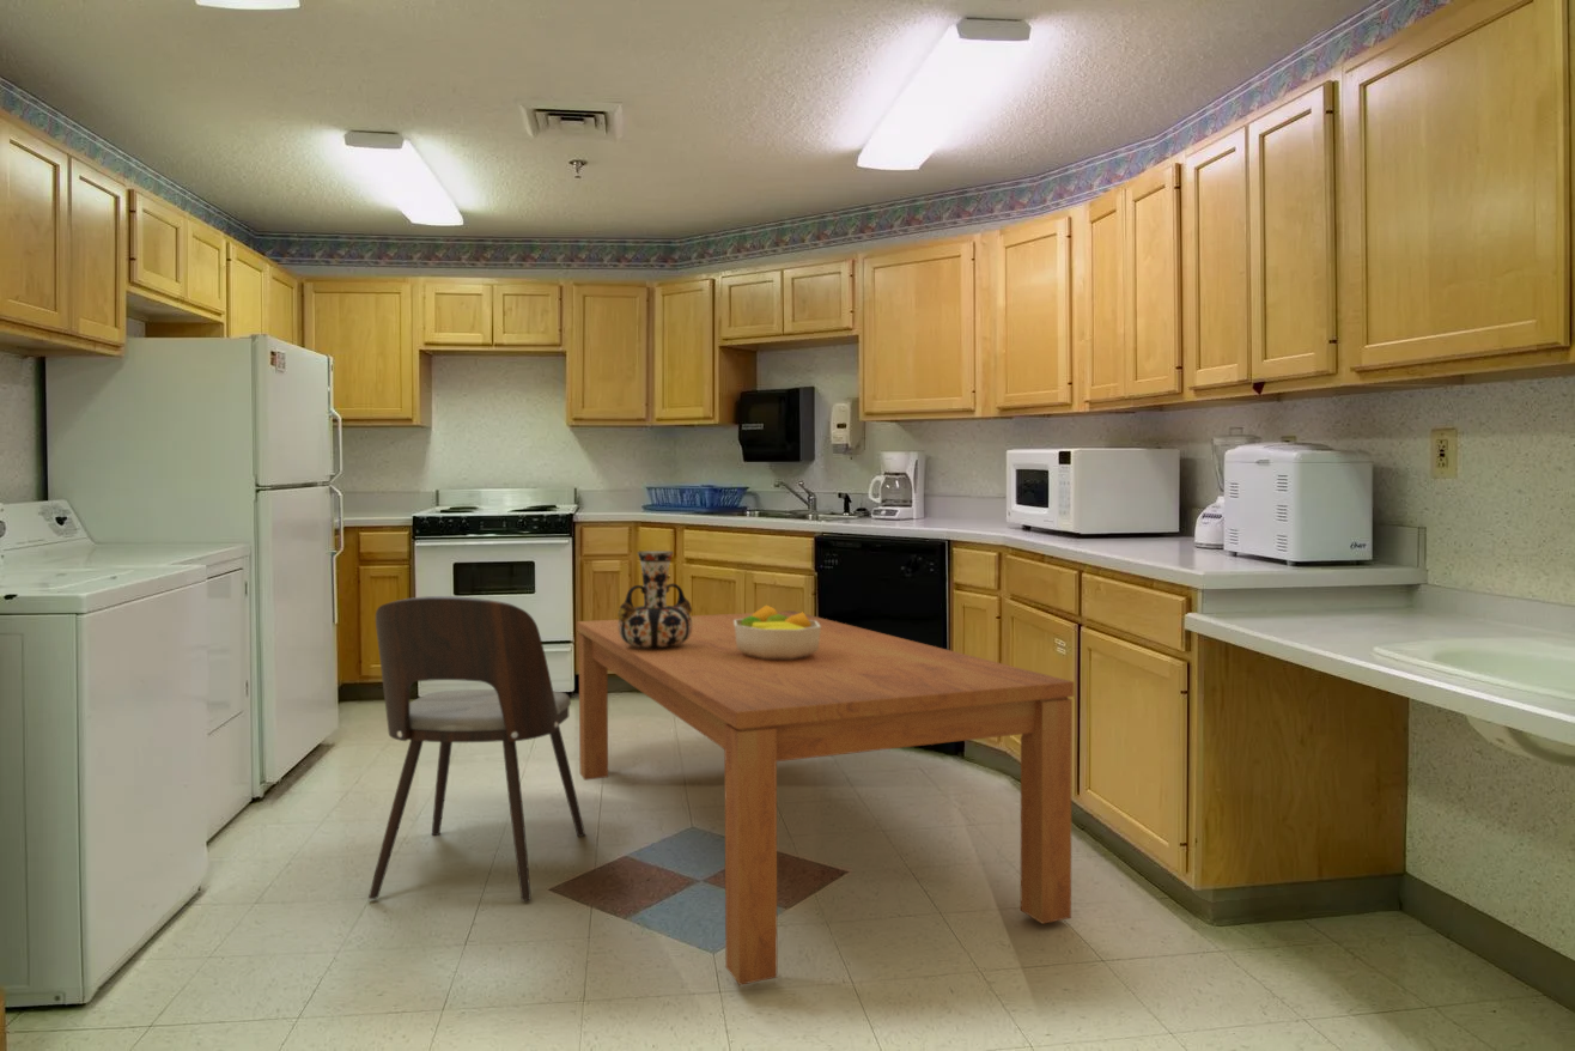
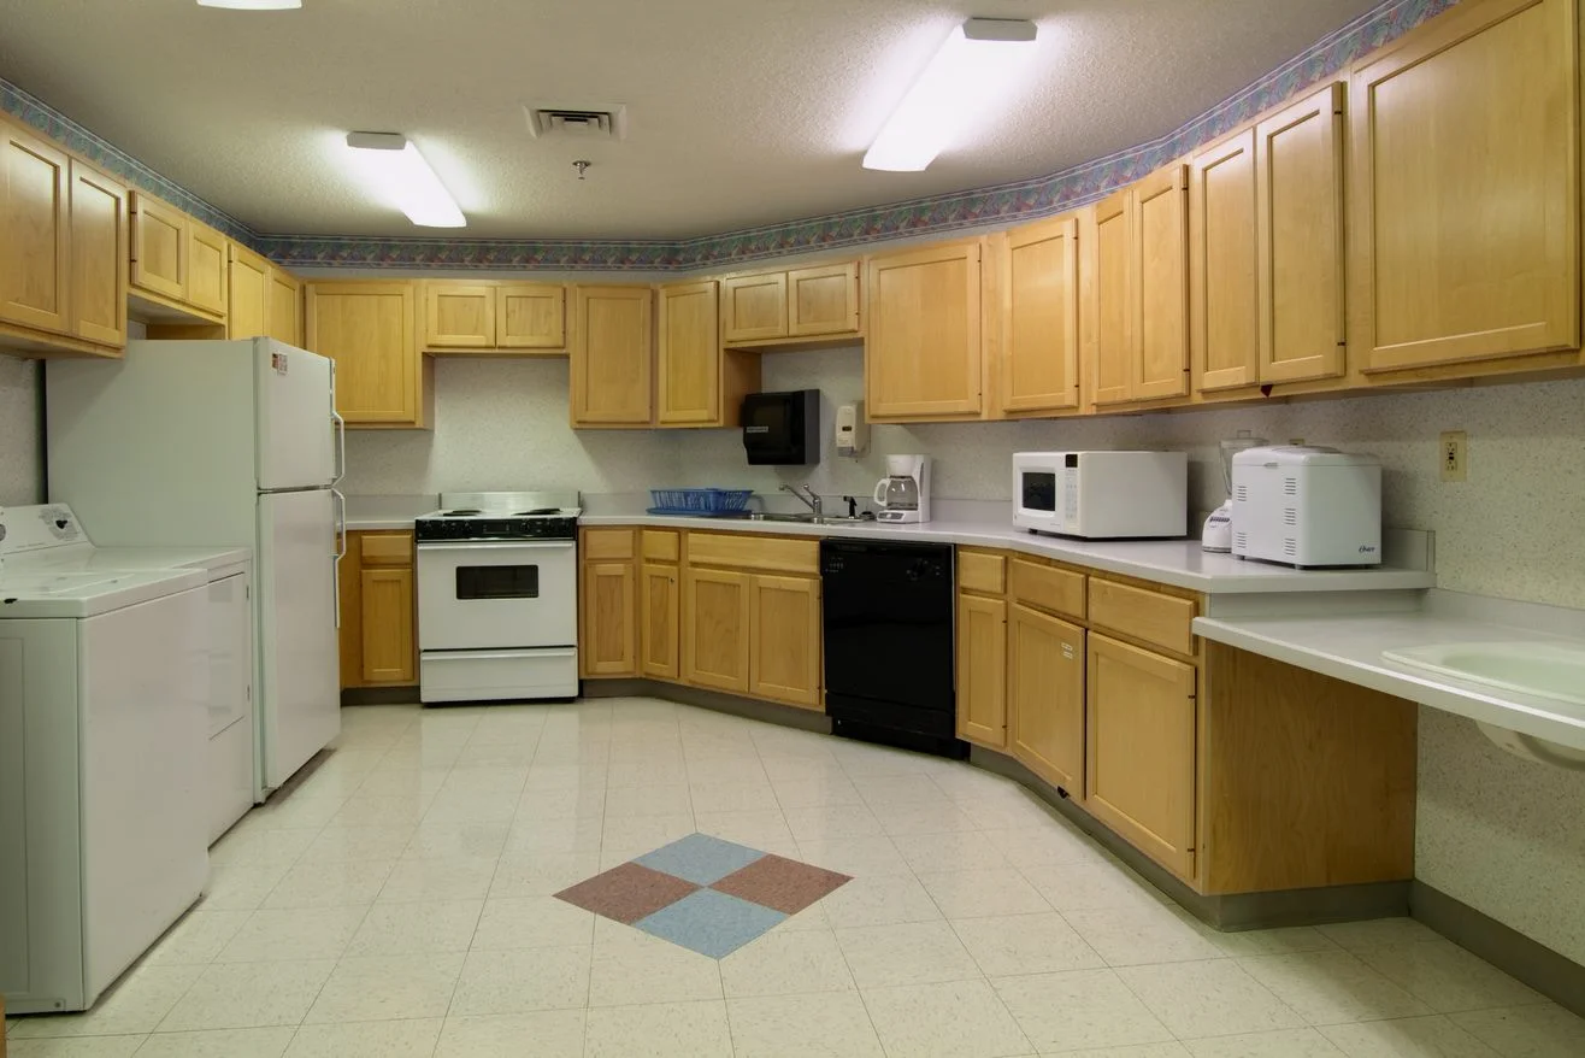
- dining table (774, 739)
- vase (655, 597)
- dining chair (478, 728)
- fruit bowl (776, 631)
